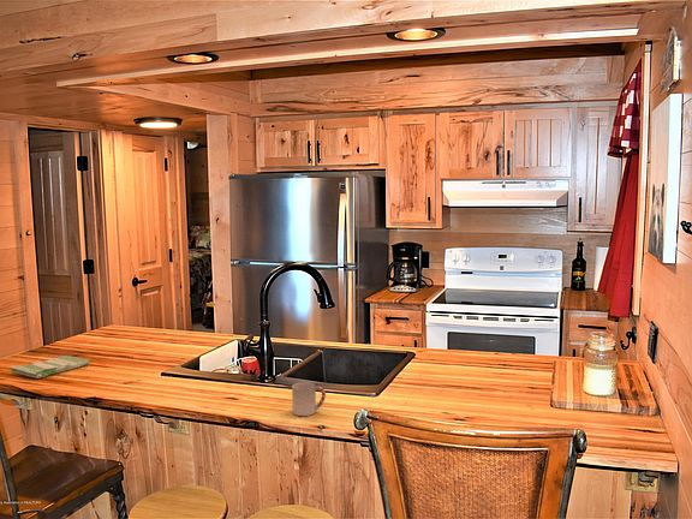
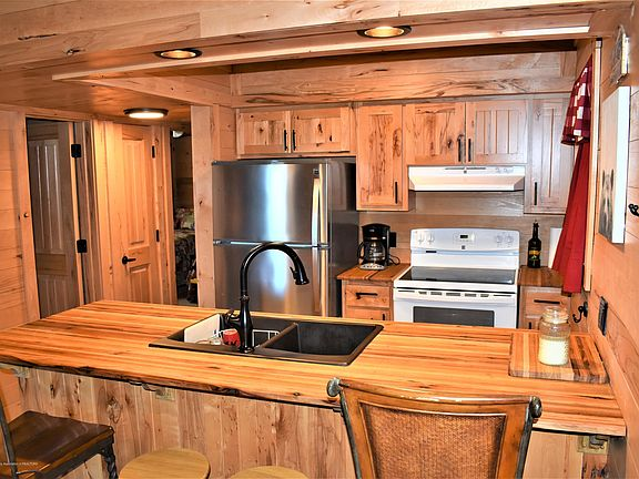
- cup (309, 398)
- dish towel (50, 365)
